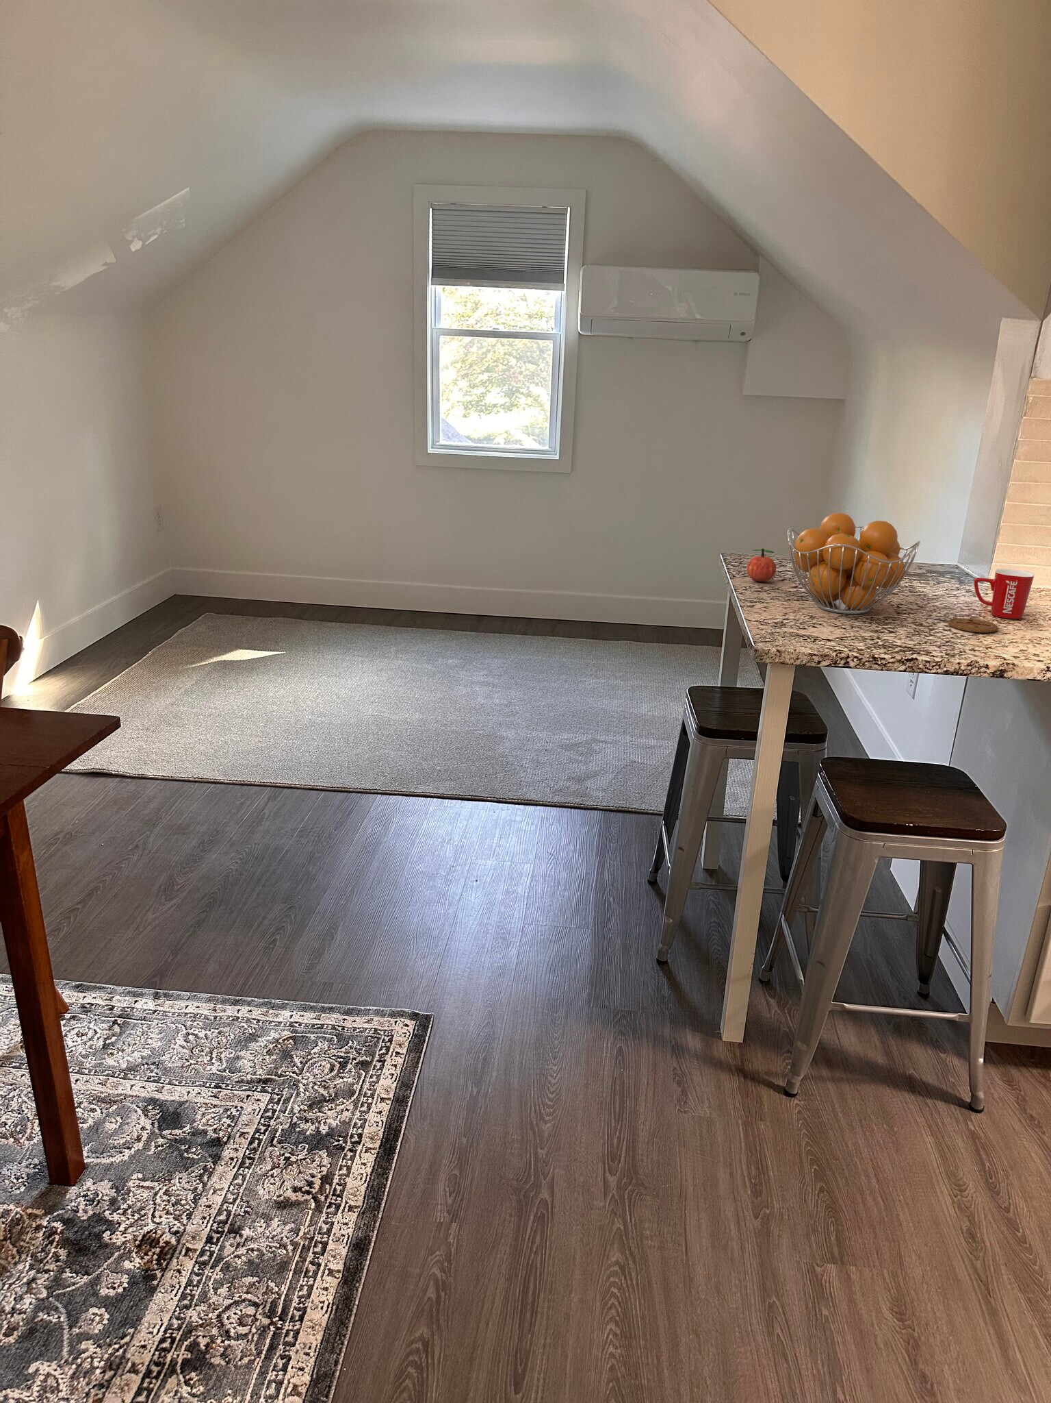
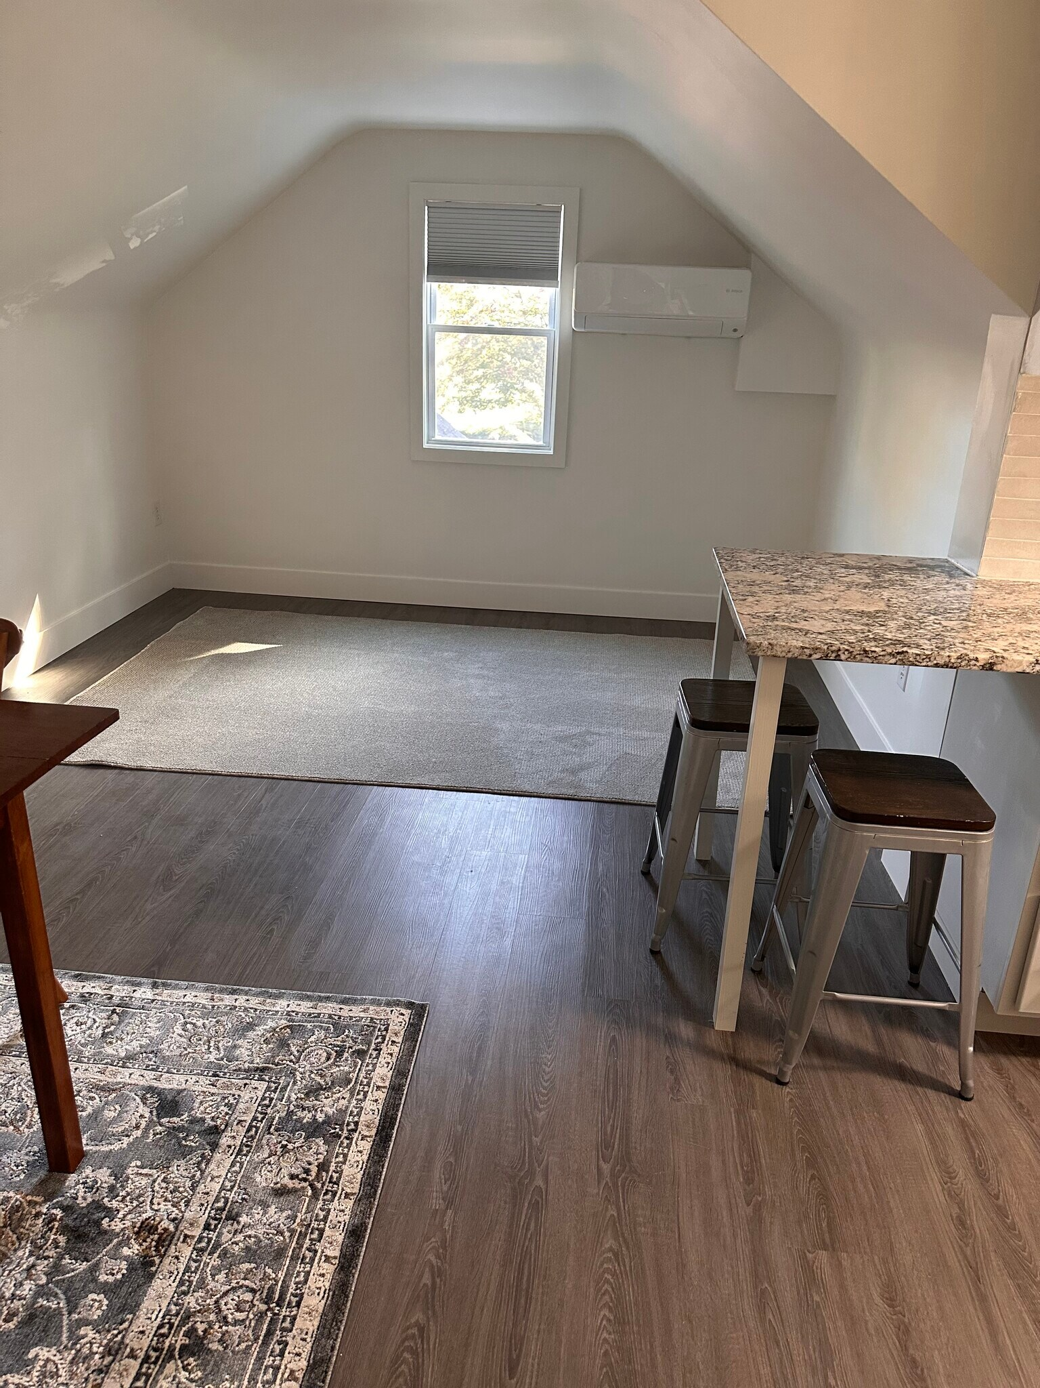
- apple (762, 565)
- fruit basket (849, 562)
- coaster (973, 625)
- mug (1000, 592)
